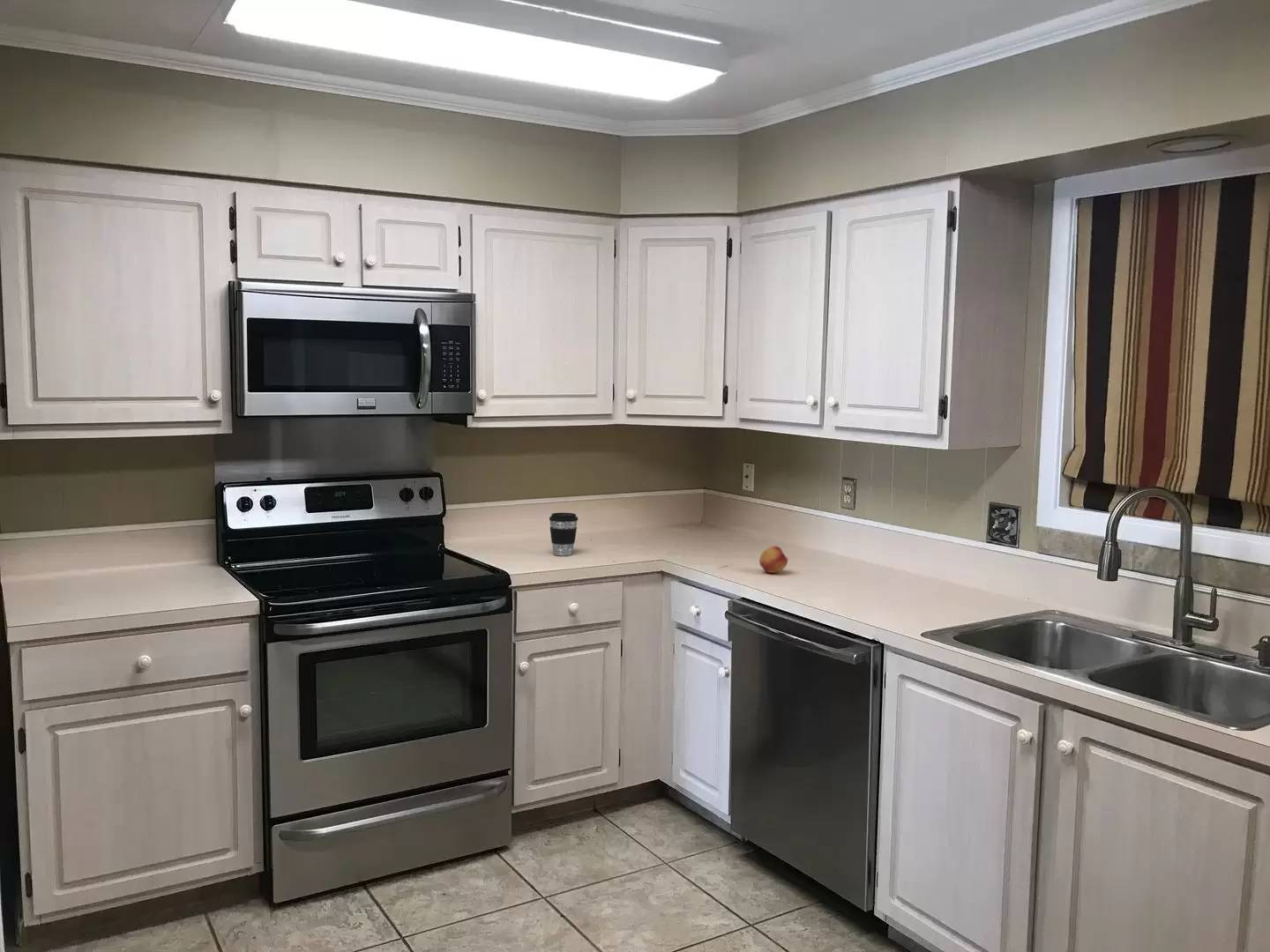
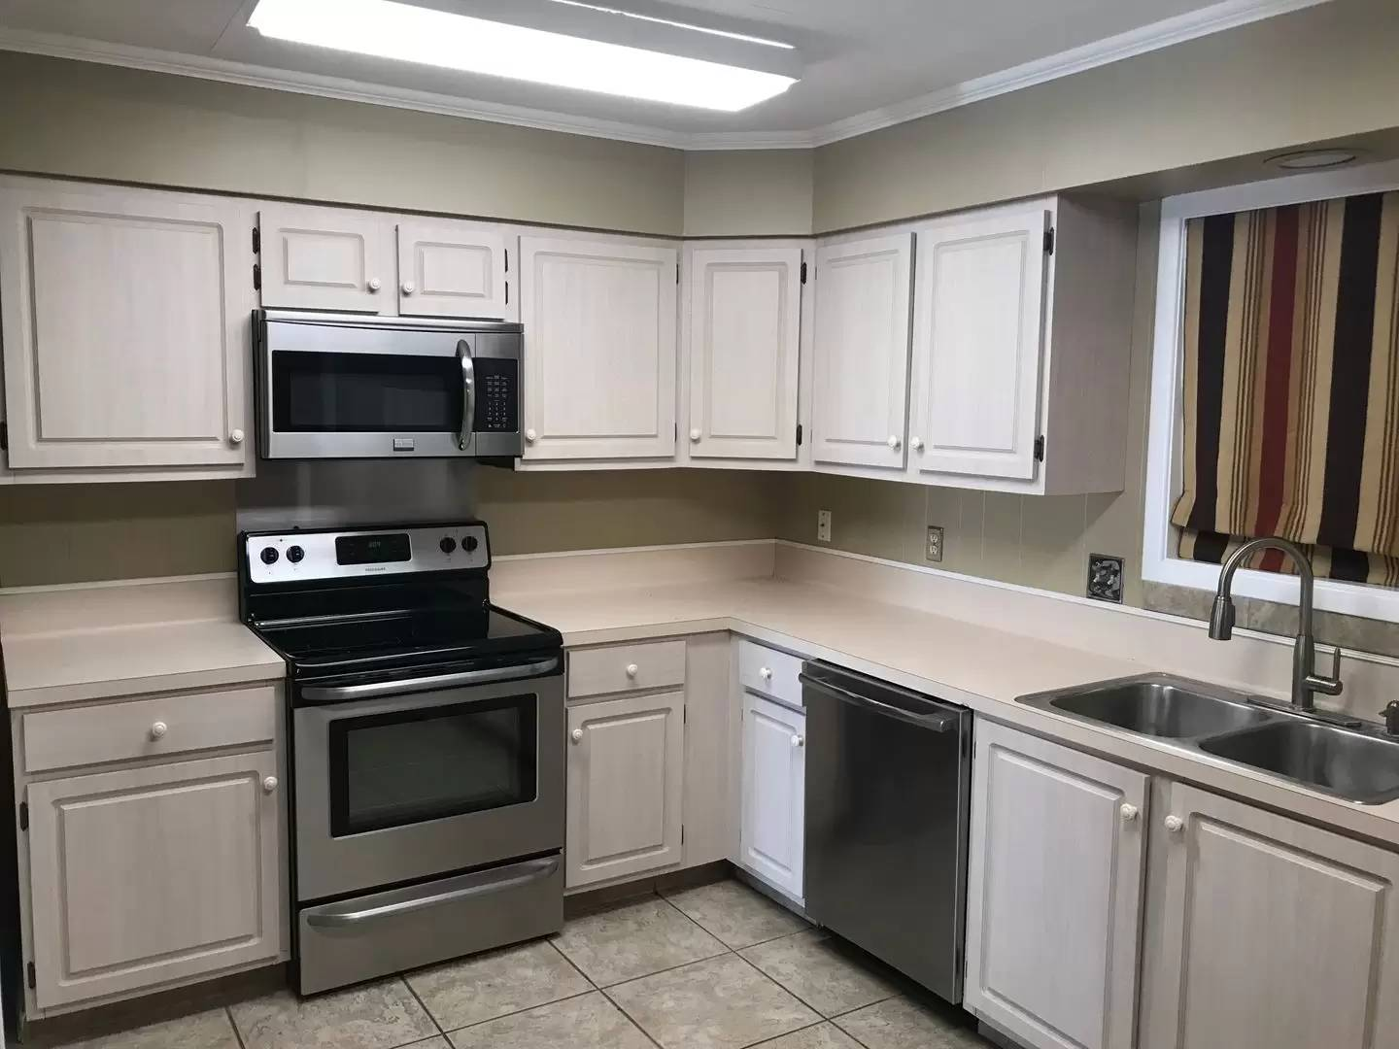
- coffee cup (563, 533)
- fruit (773, 559)
